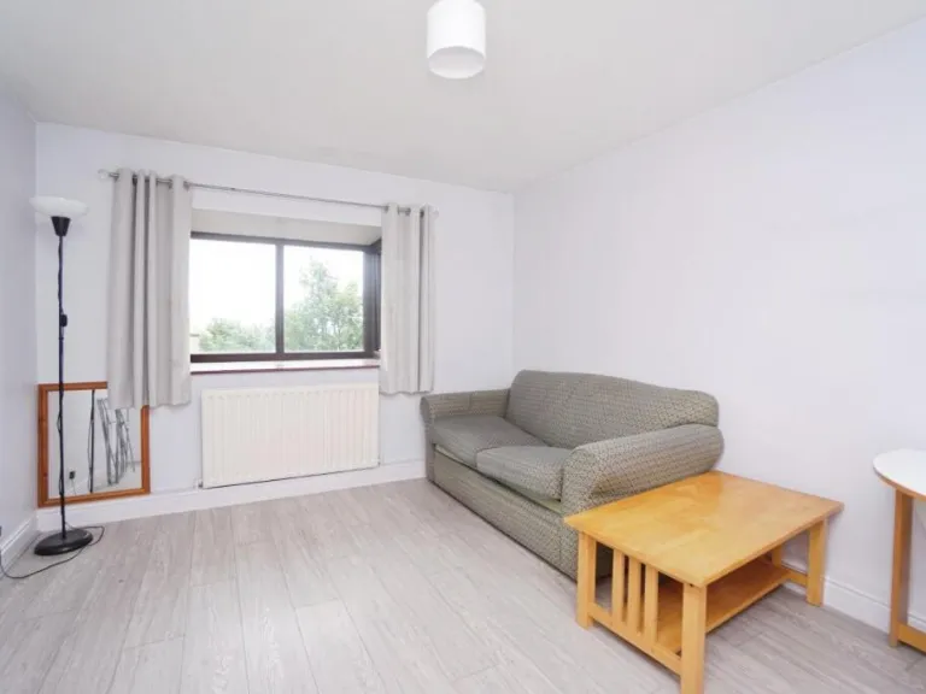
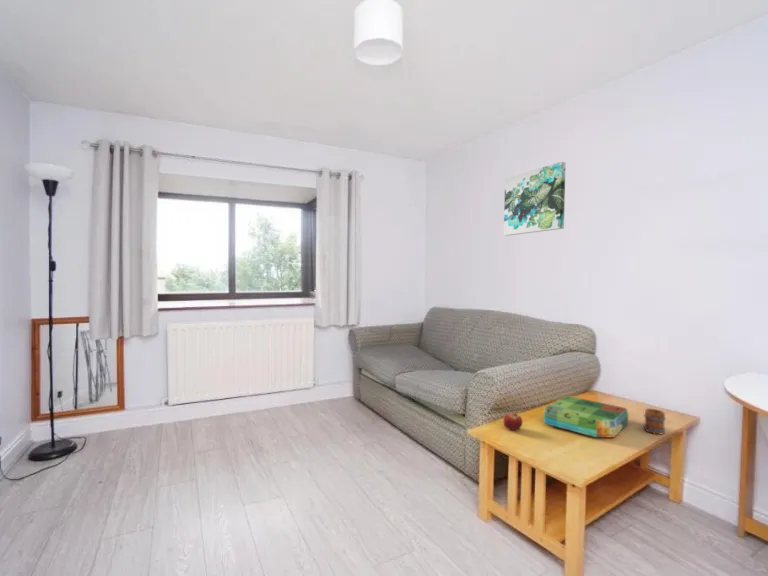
+ board game (585, 415)
+ mug (652, 420)
+ wall art (532, 201)
+ fruit (512, 421)
